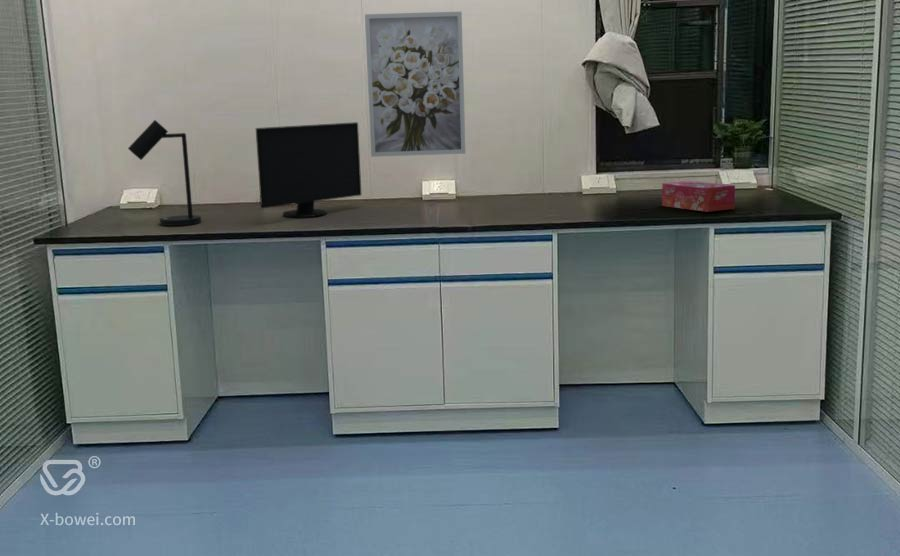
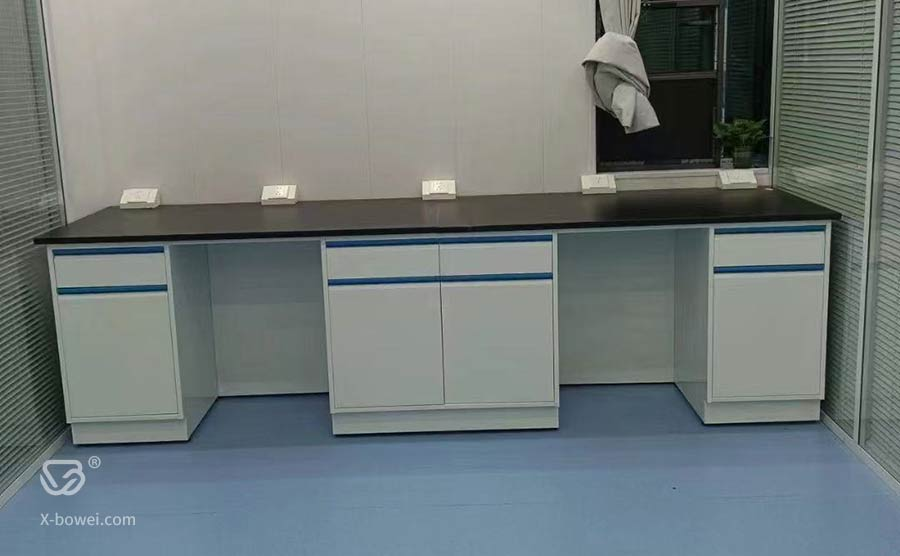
- wall art (415, 85)
- computer monitor (301, 170)
- desk lamp (184, 169)
- tissue box (697, 195)
